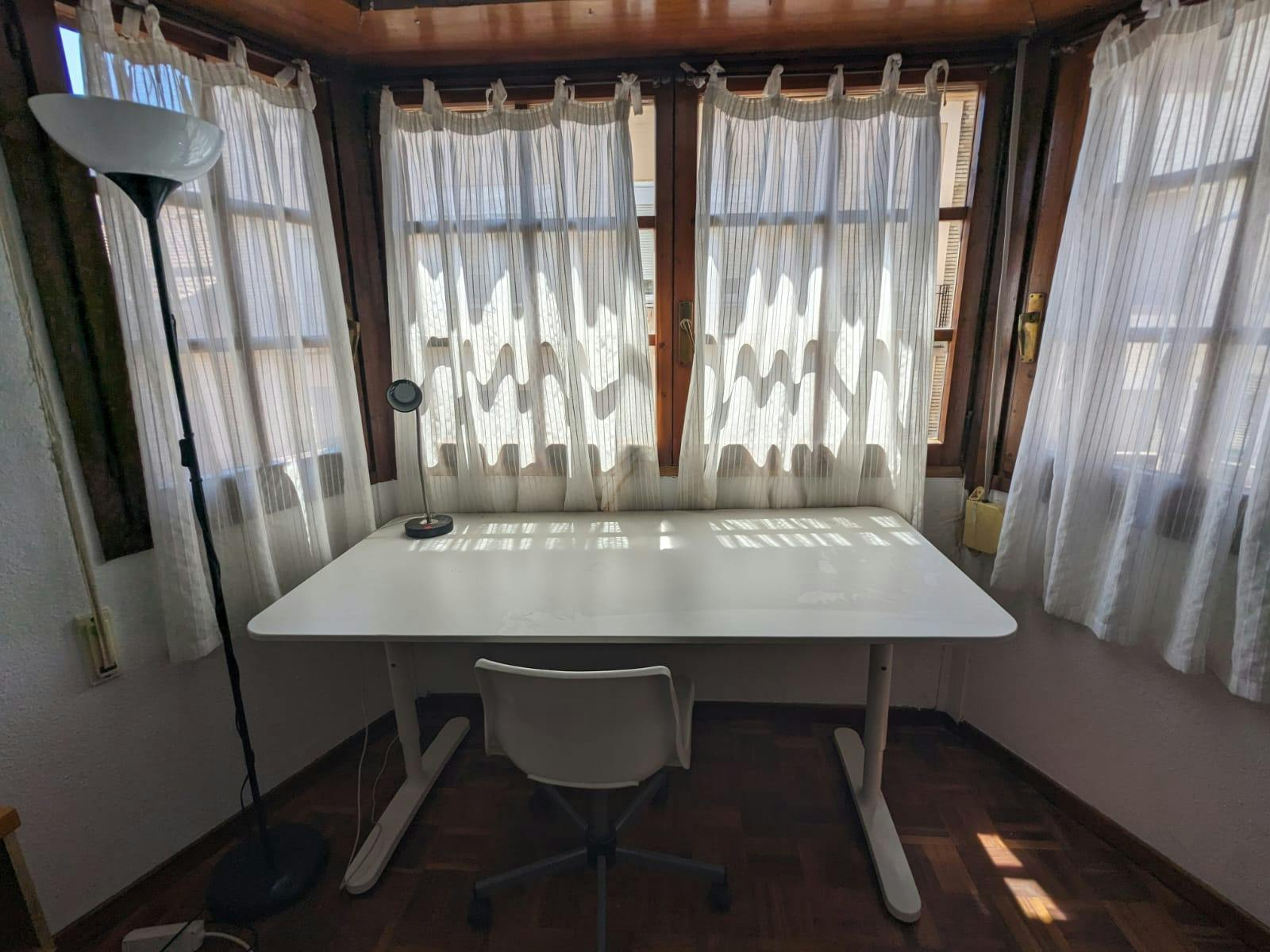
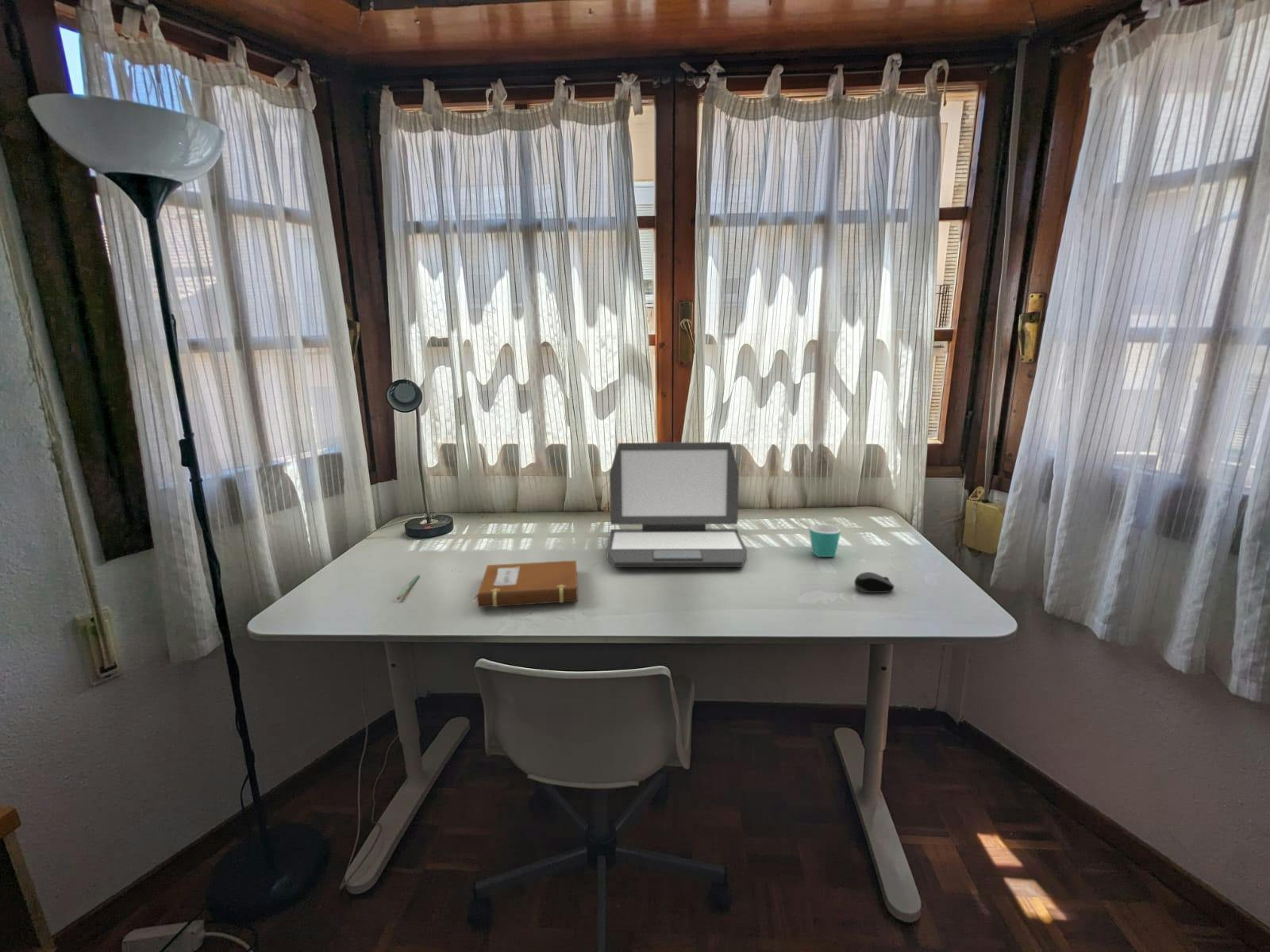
+ mug (822, 539)
+ laptop (675, 501)
+ pen (409, 586)
+ computer mouse (874, 581)
+ notebook (527, 583)
